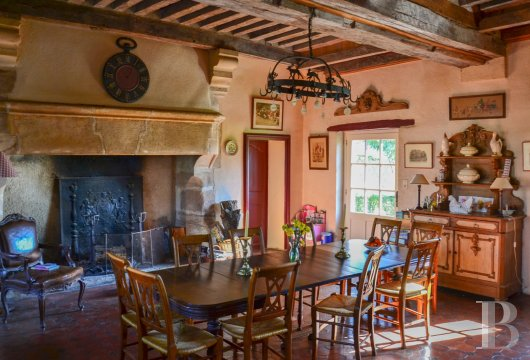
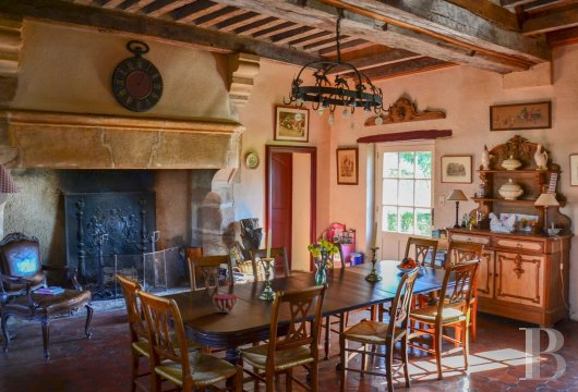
+ decorative bowl (225, 304)
